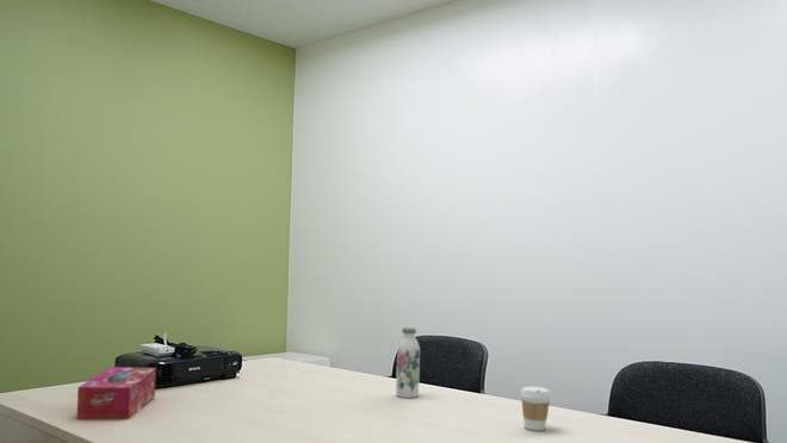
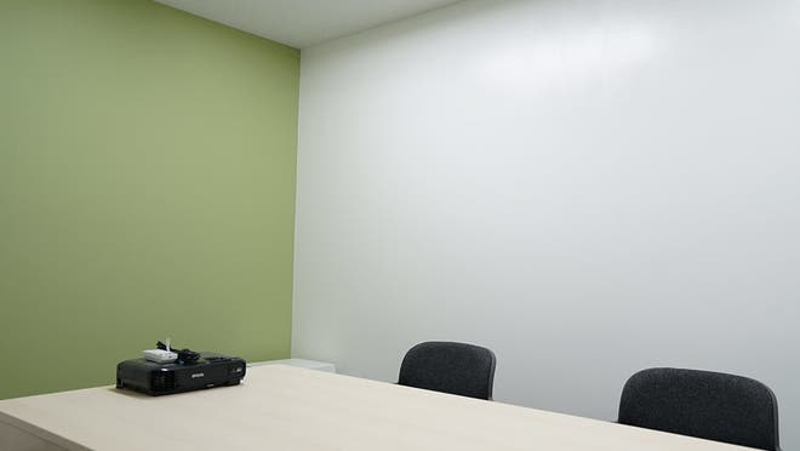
- water bottle (408, 361)
- tissue box (119, 392)
- coffee cup (534, 407)
